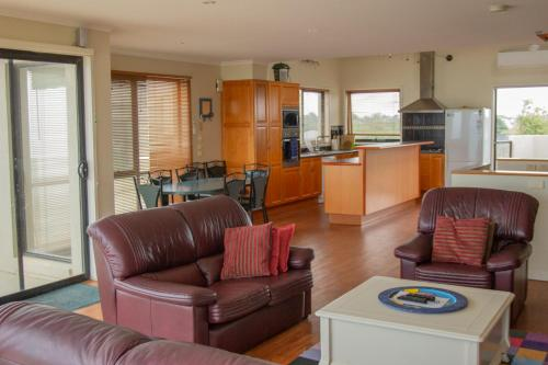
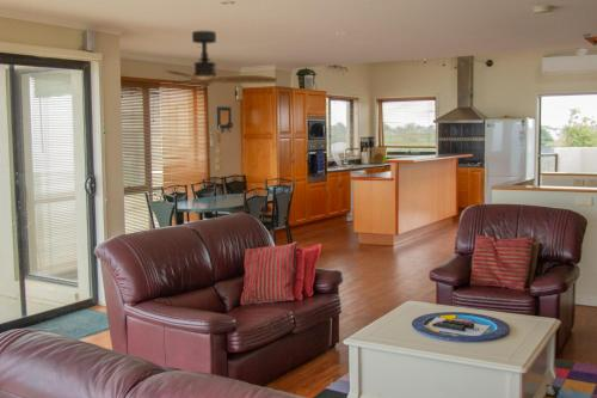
+ ceiling fan (215, 63)
